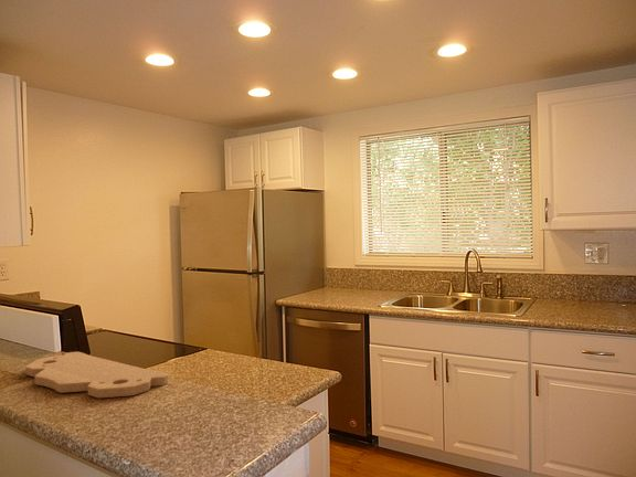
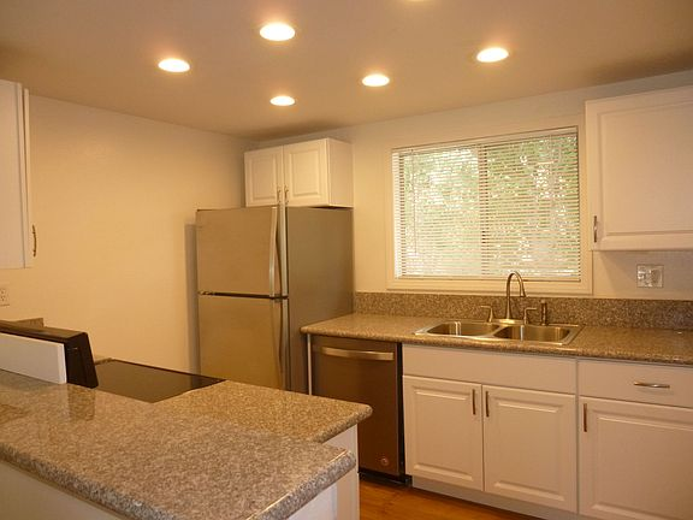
- cutting board (85, 373)
